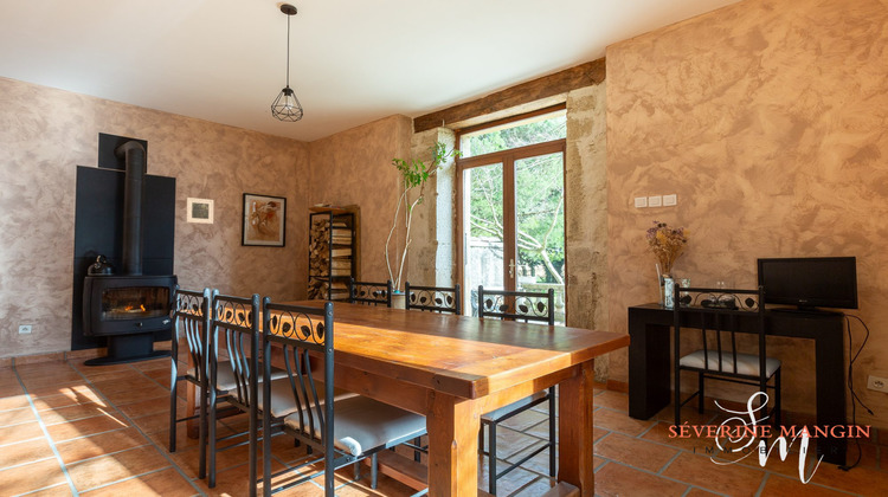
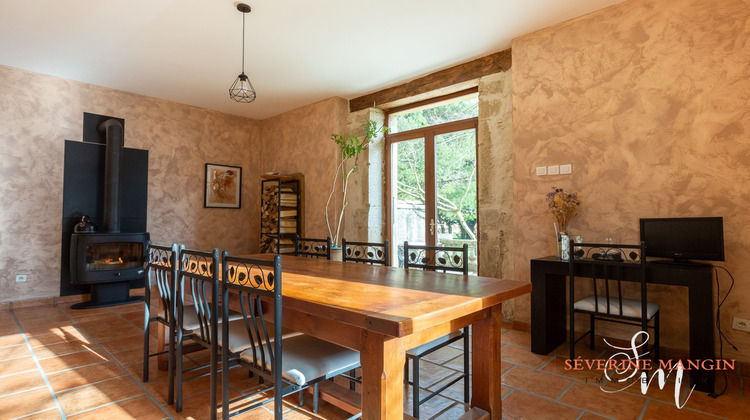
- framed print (200, 211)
